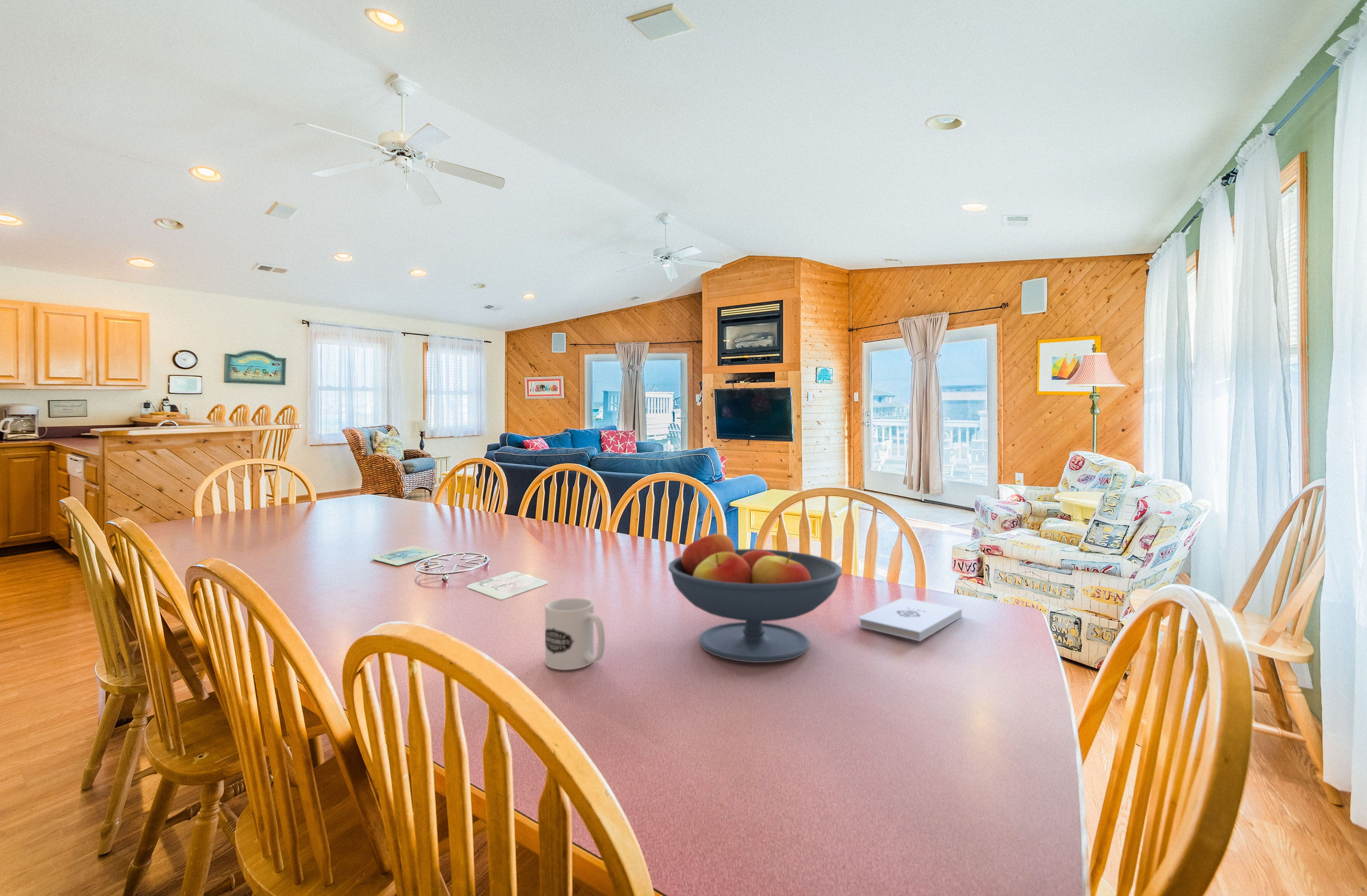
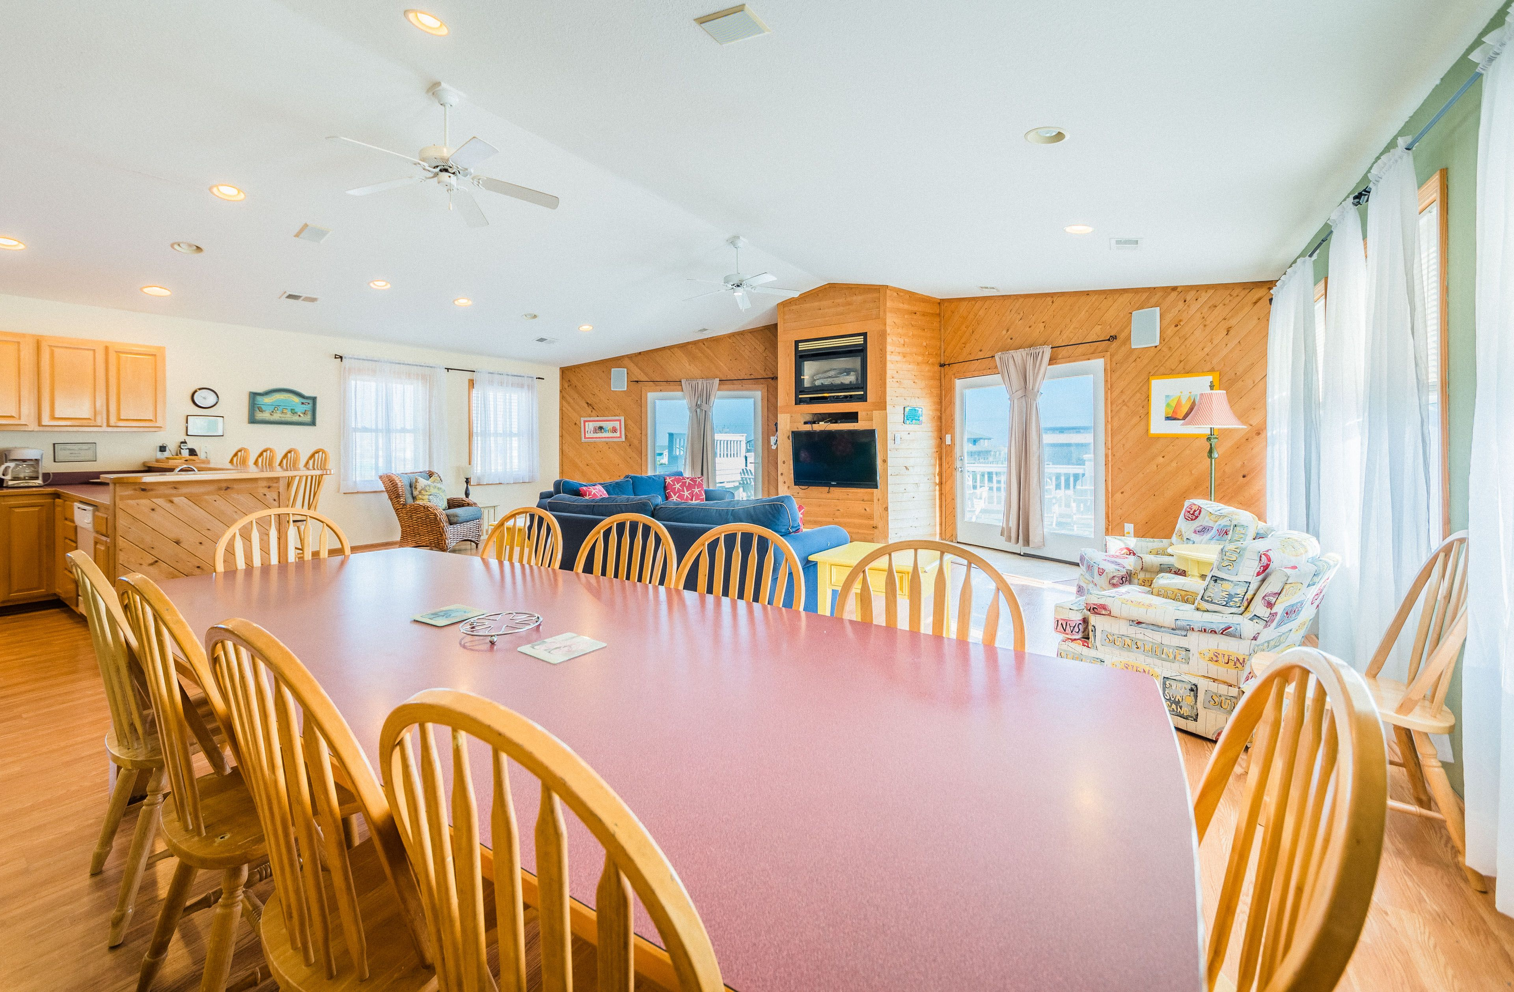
- notepad (910, 617)
- fruit bowl (754, 590)
- mug (577, 634)
